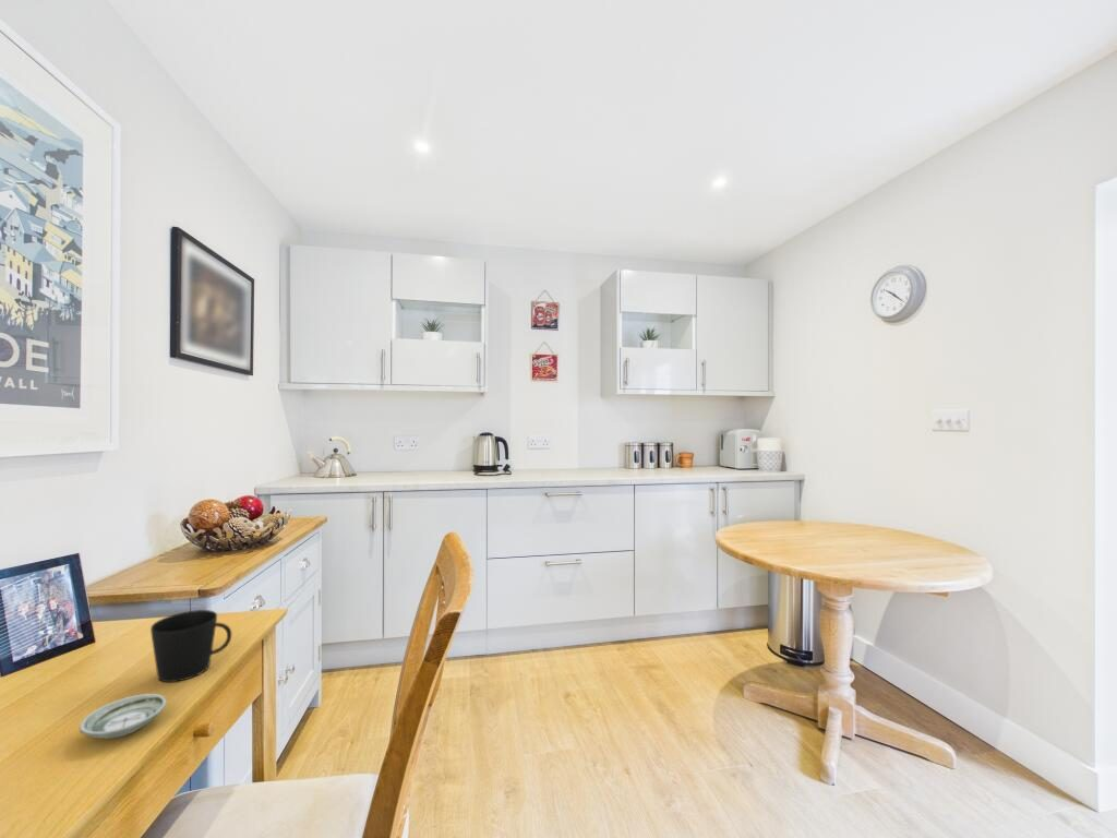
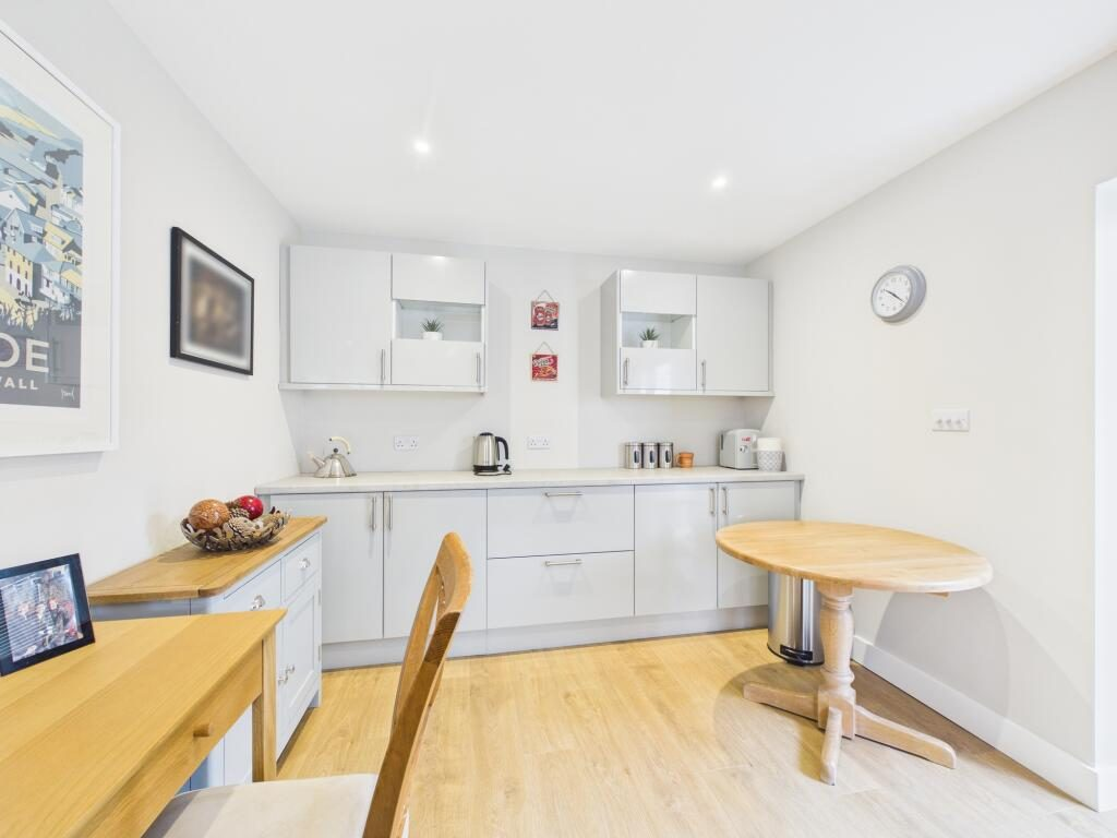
- saucer (124, 719)
- cup (192, 644)
